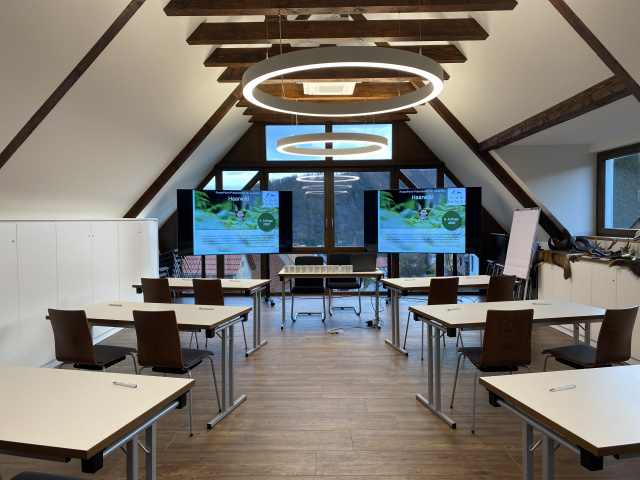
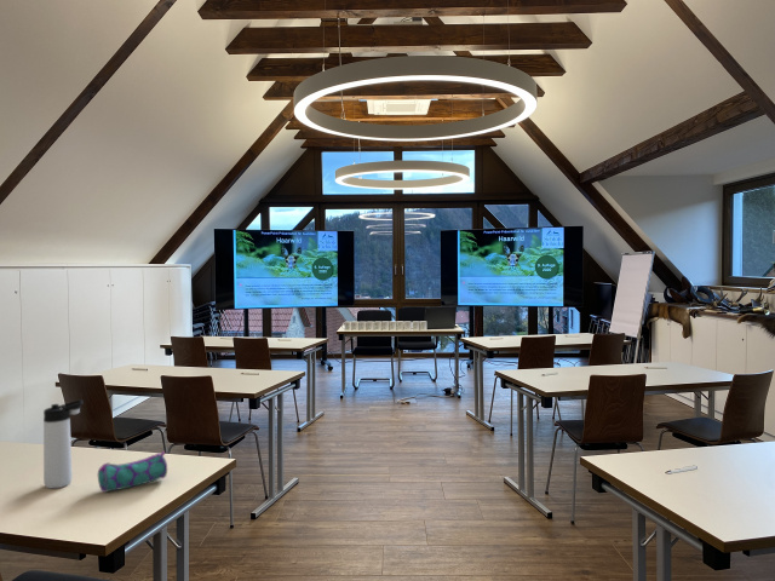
+ pencil case (133, 471)
+ thermos bottle (63, 443)
